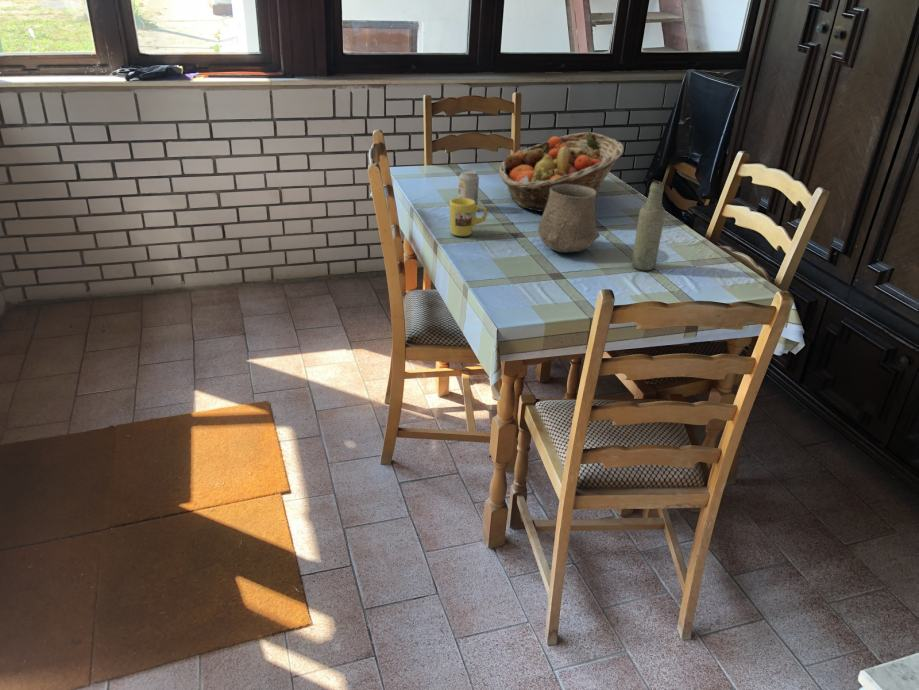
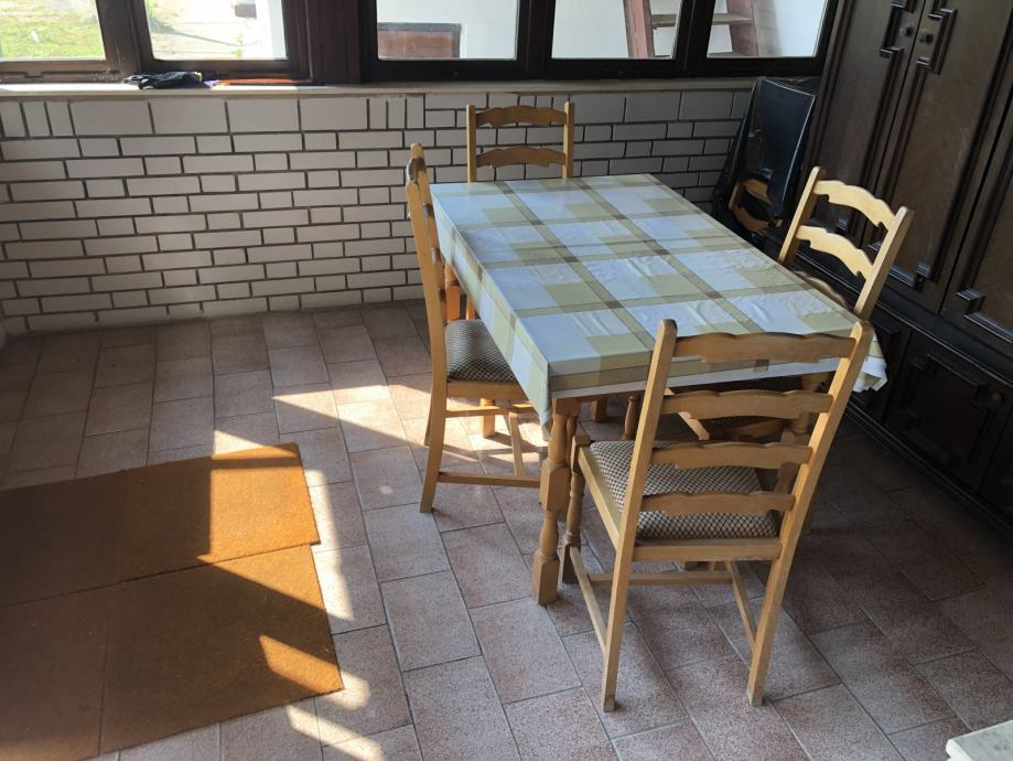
- ceramic cup (570, 219)
- mug (468, 217)
- bottle (649, 225)
- fruit basket (558, 169)
- beverage can (468, 189)
